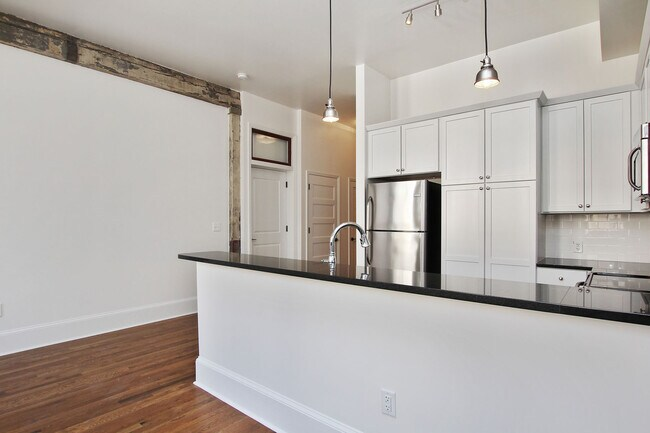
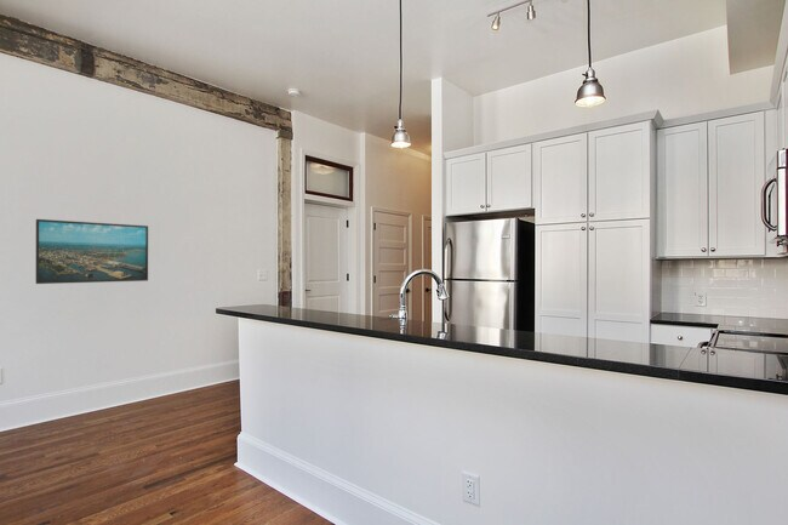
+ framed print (96, 252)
